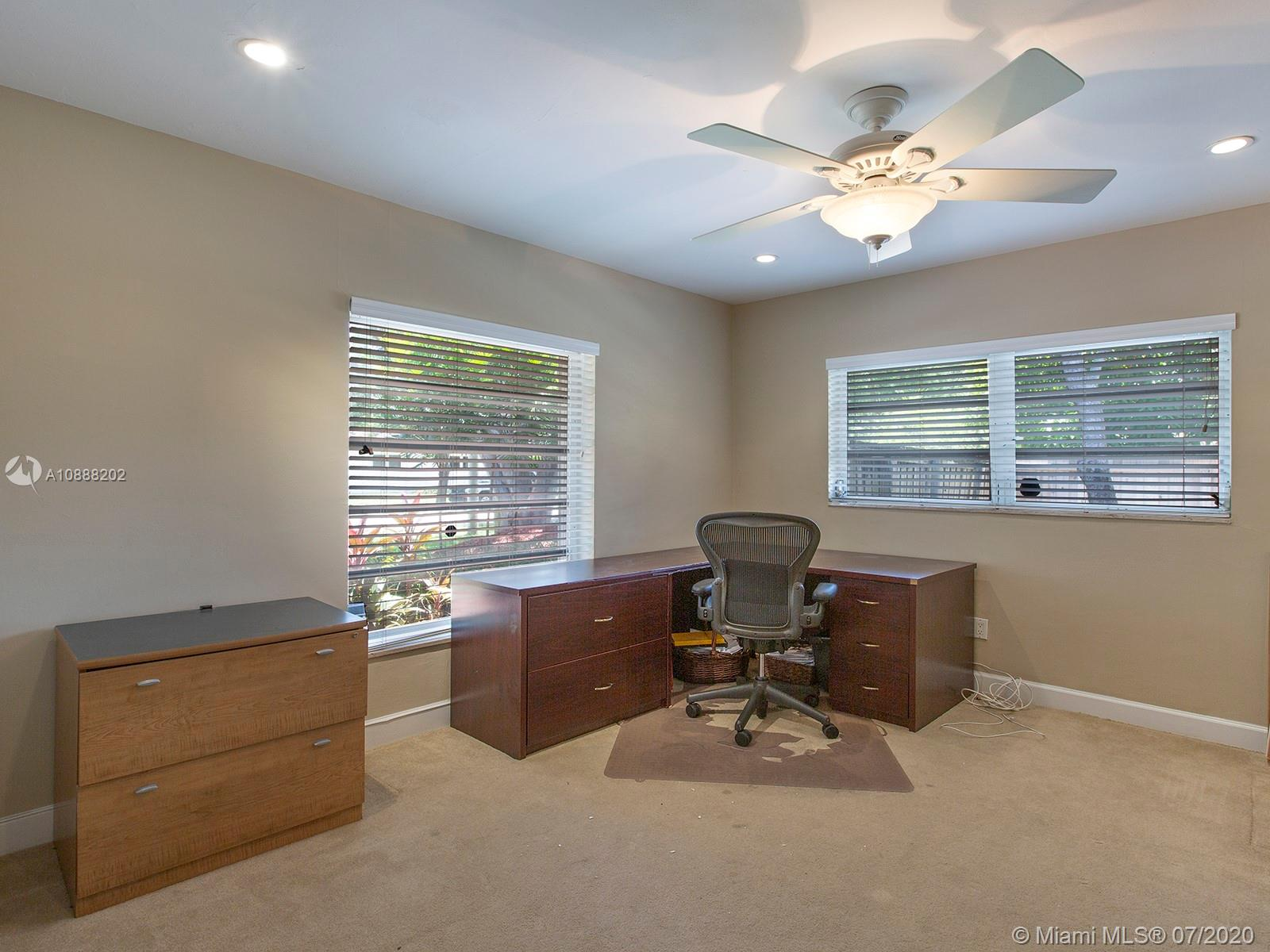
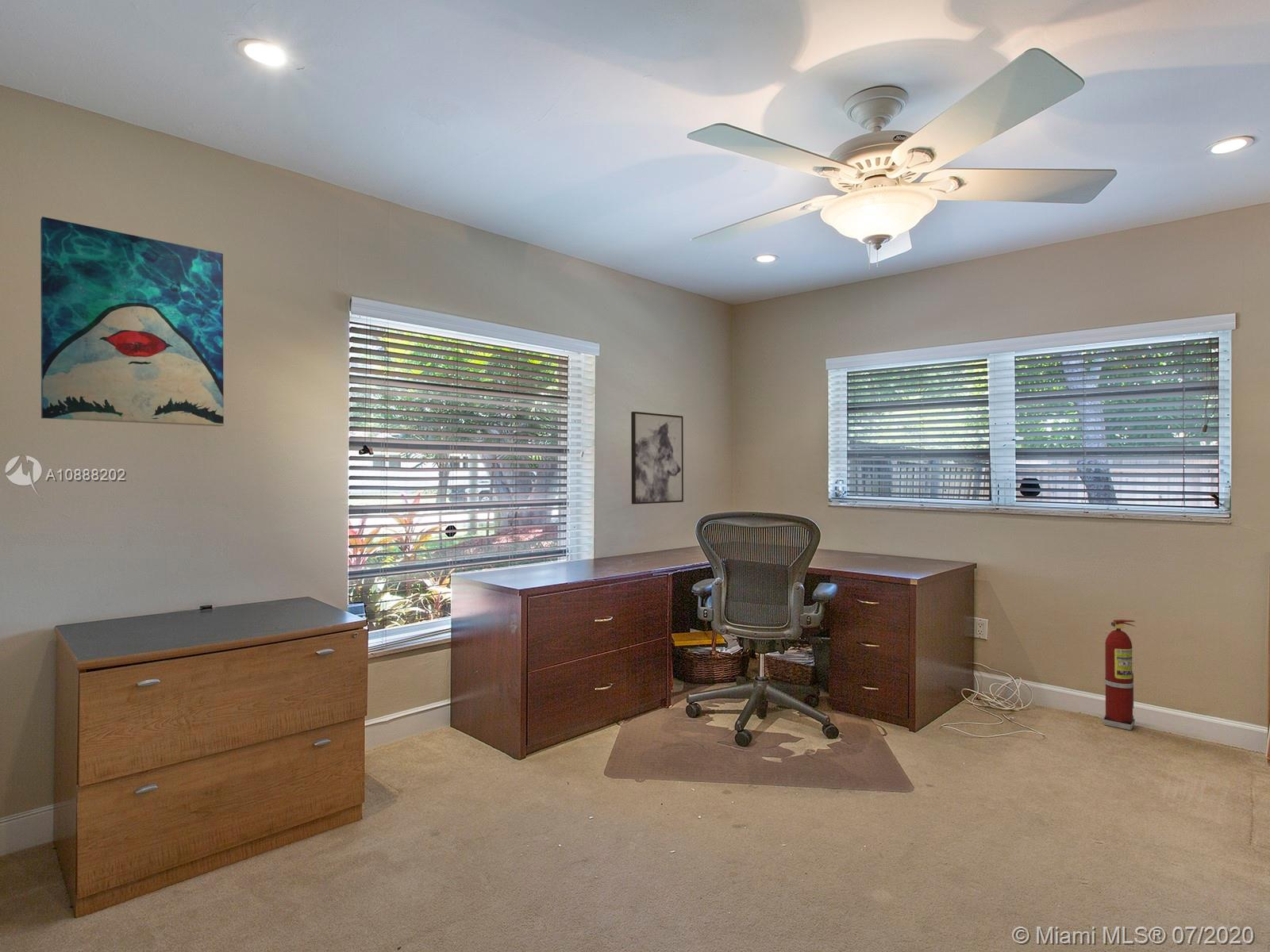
+ wall art (138, 330)
+ wall art (658, 458)
+ fire extinguisher (1119, 672)
